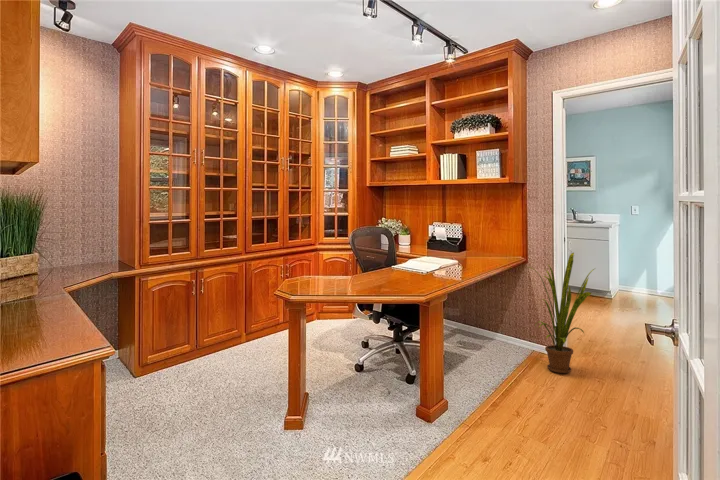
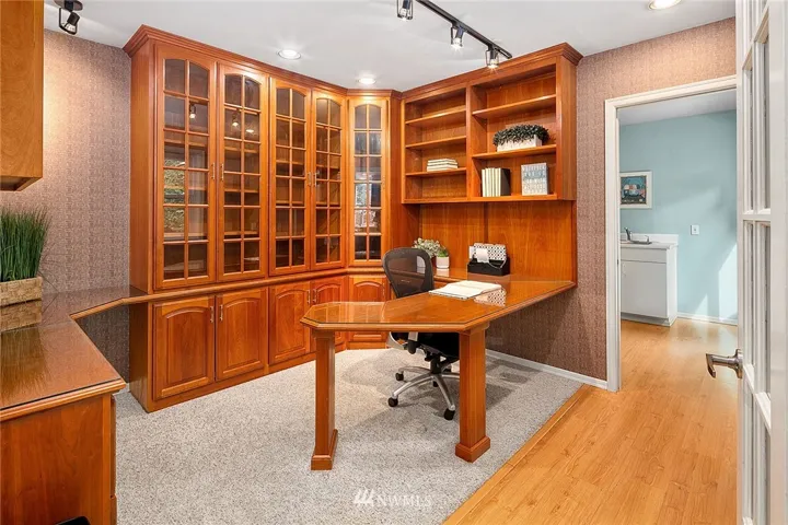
- house plant (558, 310)
